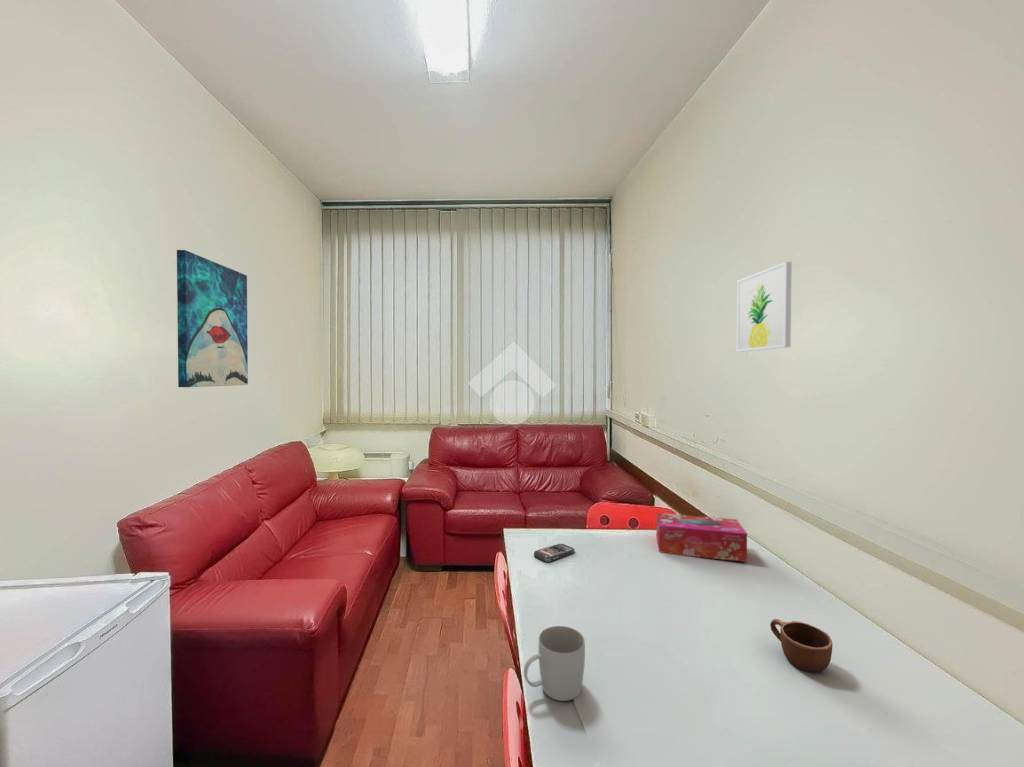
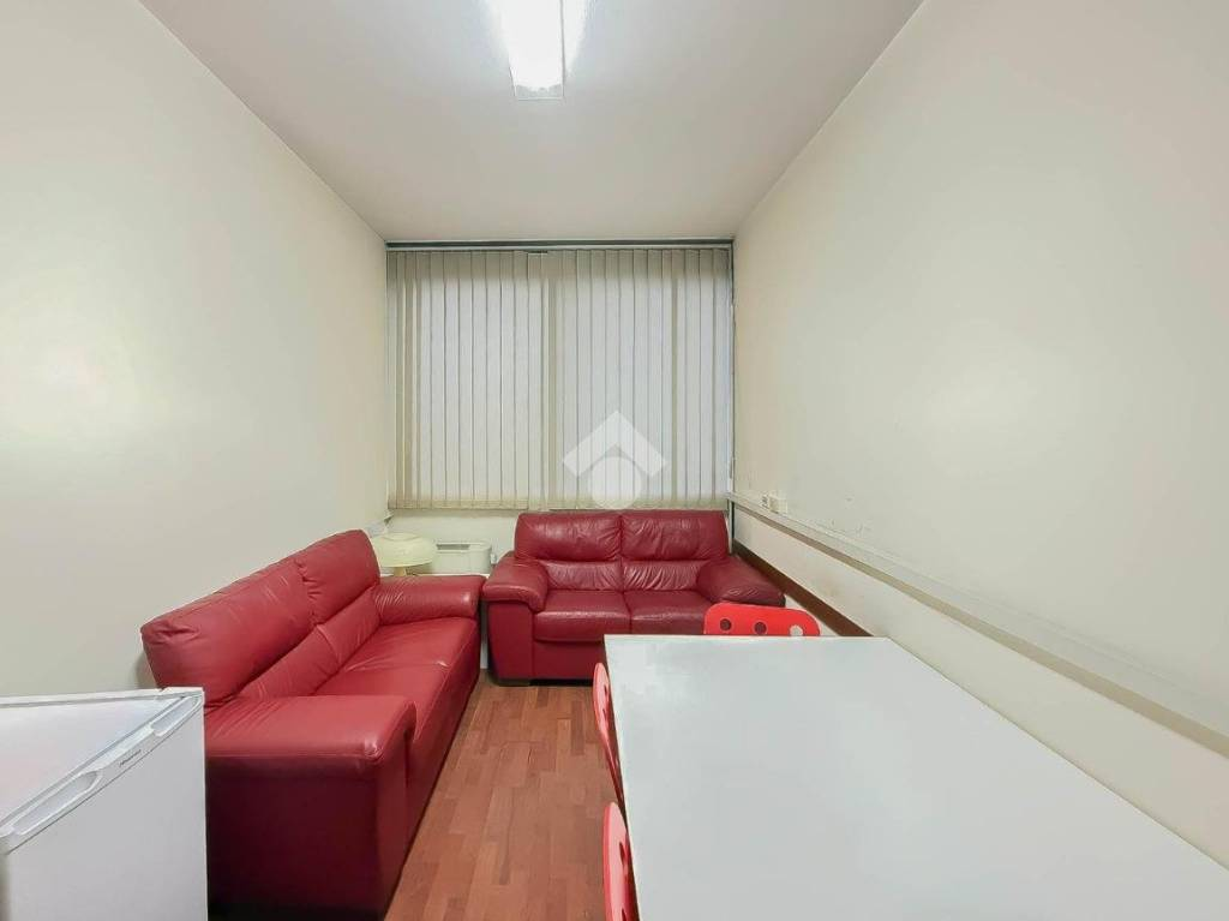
- tissue box (698, 535)
- wall art (216, 325)
- smartphone (554, 552)
- wall art (761, 310)
- mug (799, 647)
- mug (553, 665)
